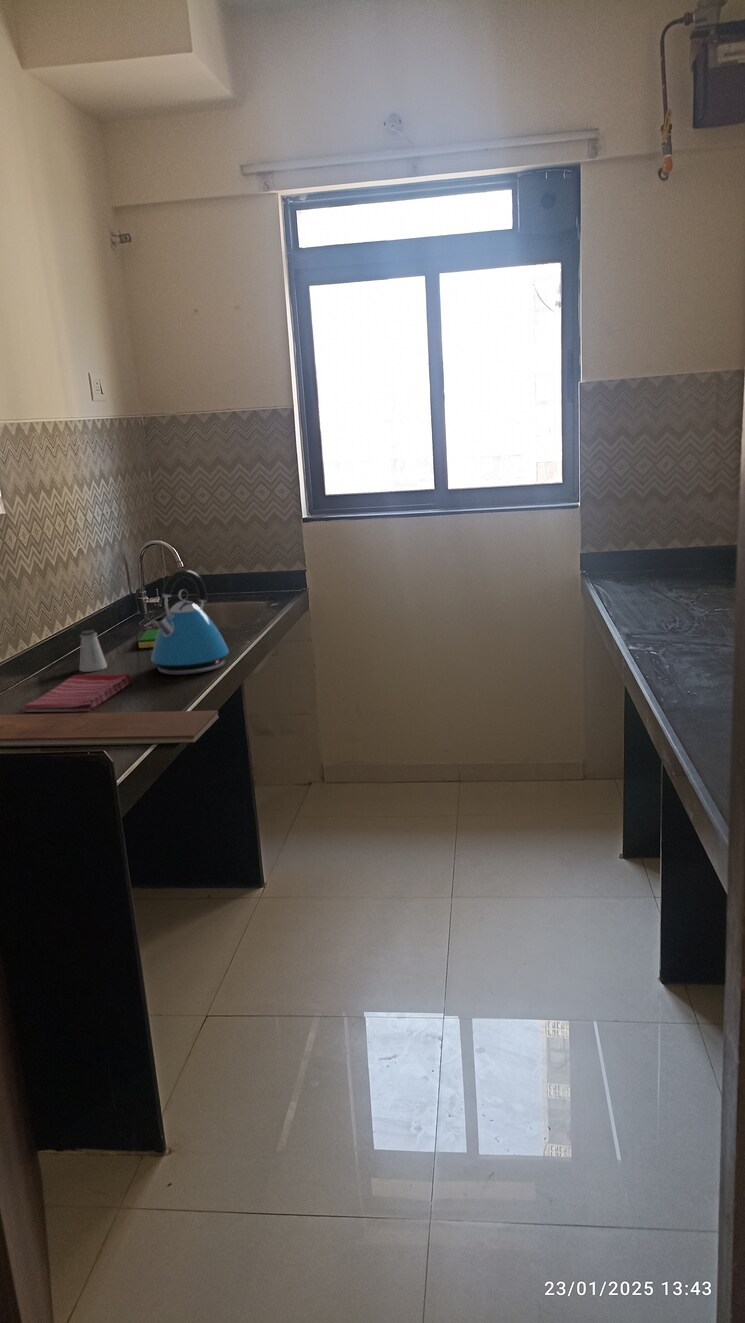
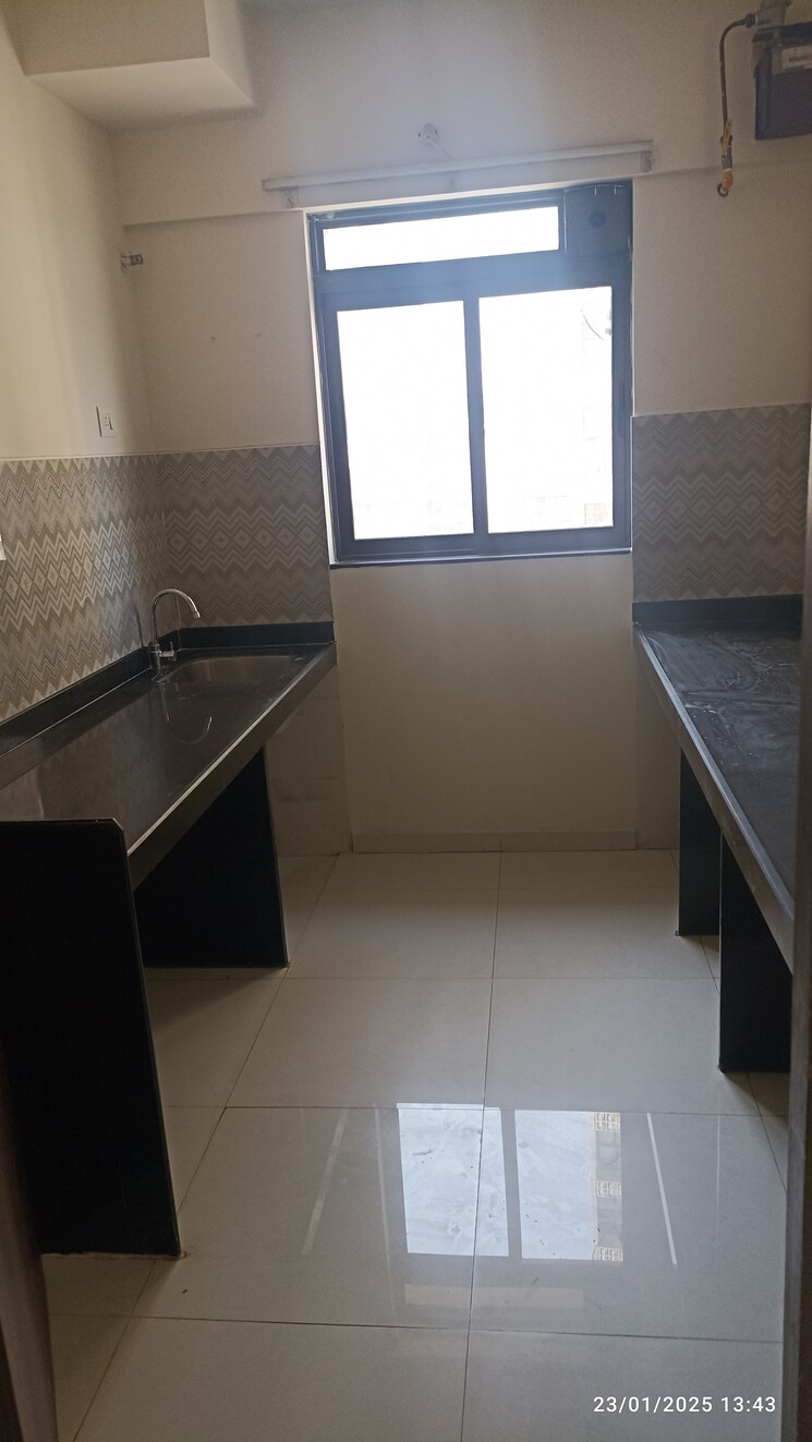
- dish sponge (154, 638)
- dish towel (79, 691)
- saltshaker (90, 649)
- kettle (187, 618)
- chopping board (88, 728)
